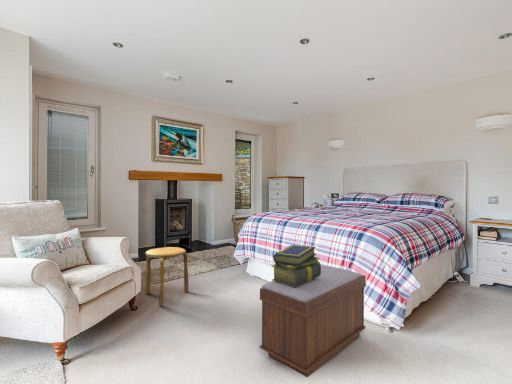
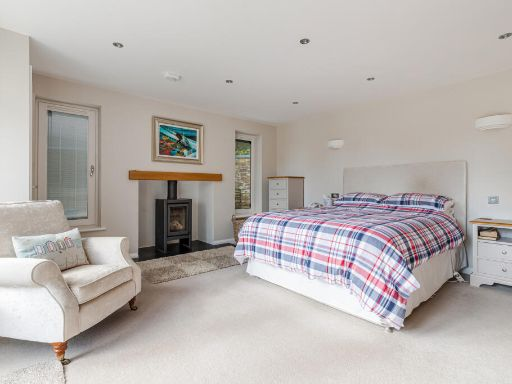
- stack of books (296, 264)
- stool (163, 273)
- bench (315, 310)
